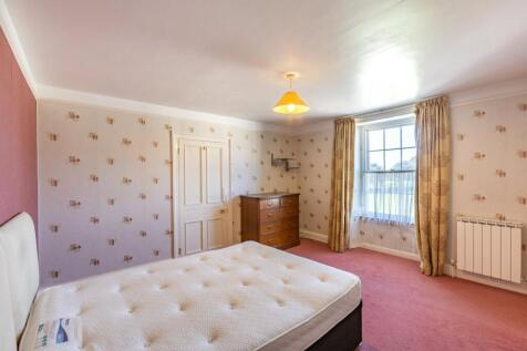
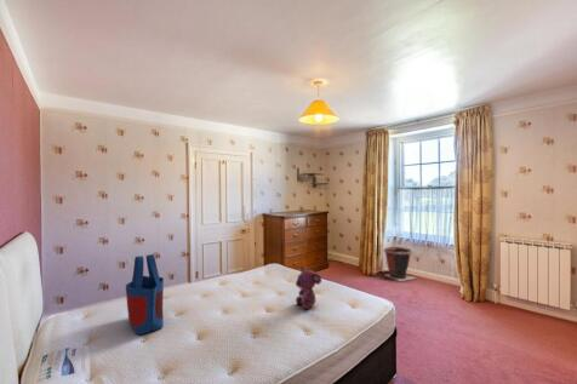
+ waste bin (398, 262)
+ teddy bear (305, 287)
+ tote bag (145, 288)
